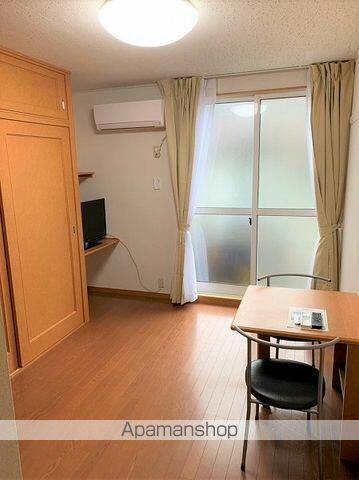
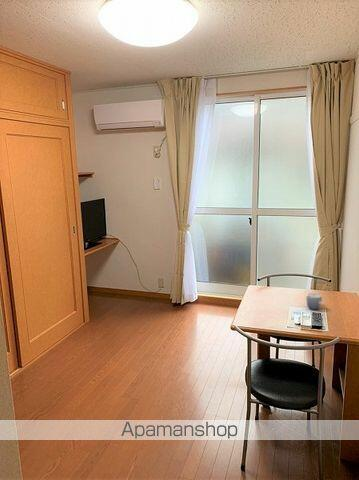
+ mug (314, 300)
